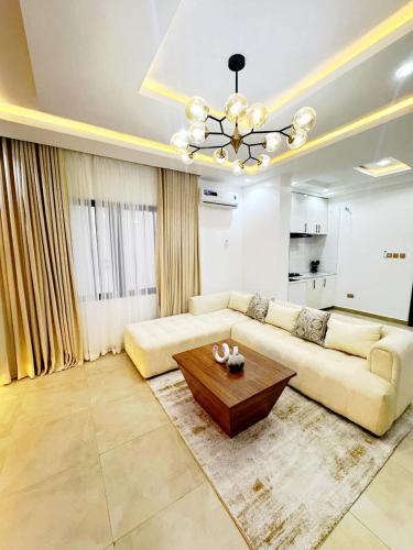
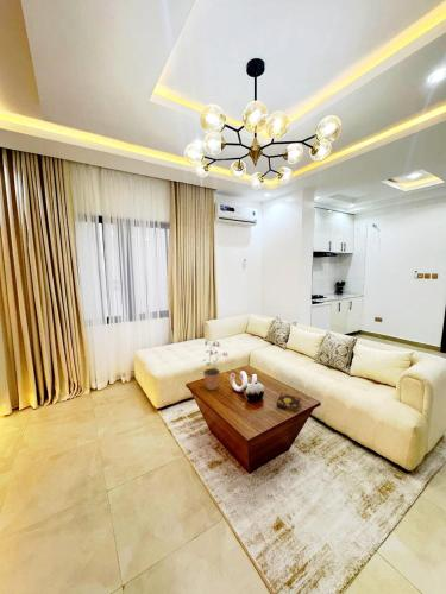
+ potted plant (214, 361)
+ book (288, 402)
